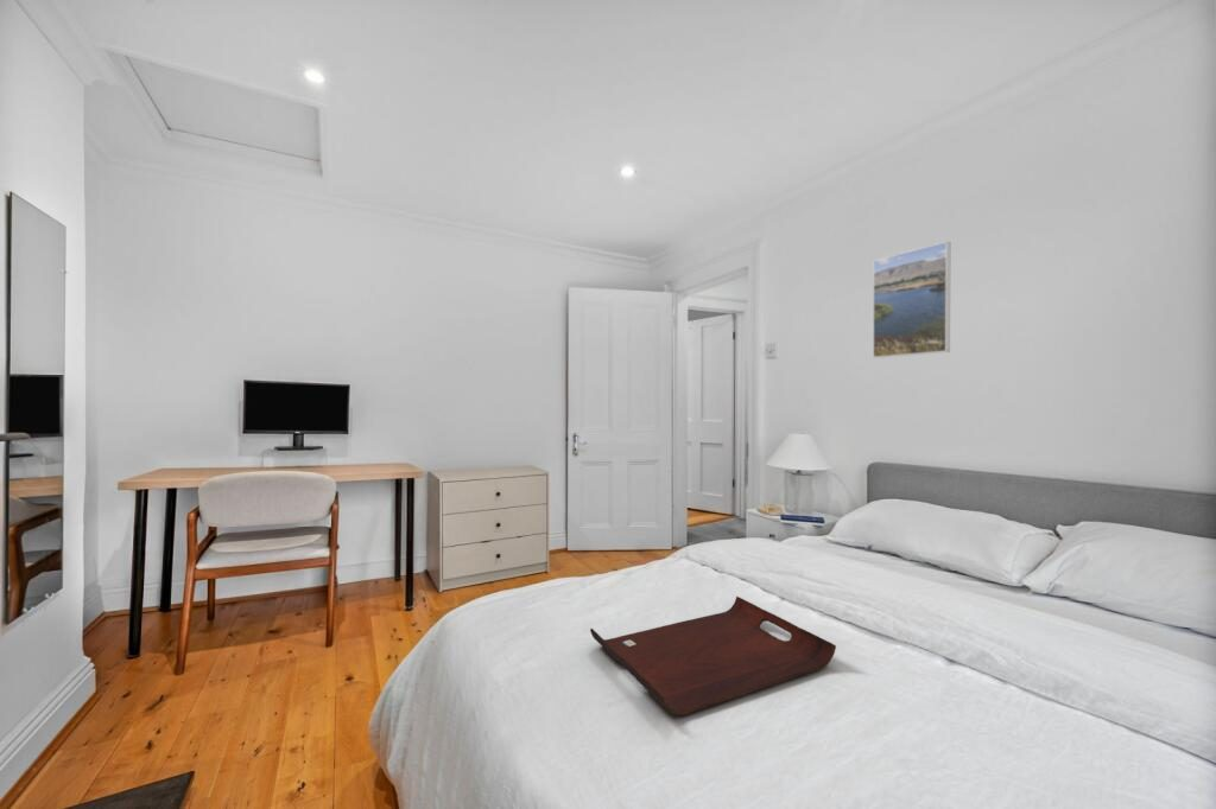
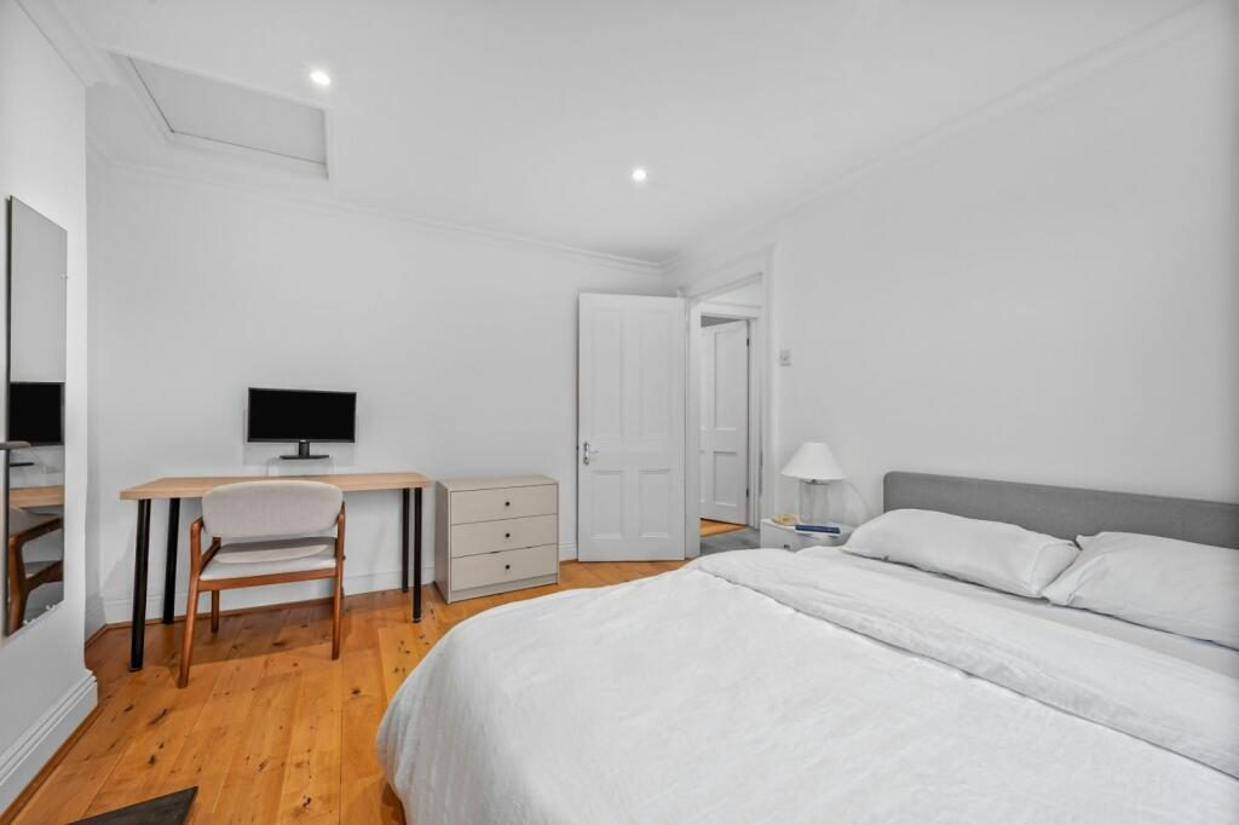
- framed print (908, 302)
- serving tray (708, 645)
